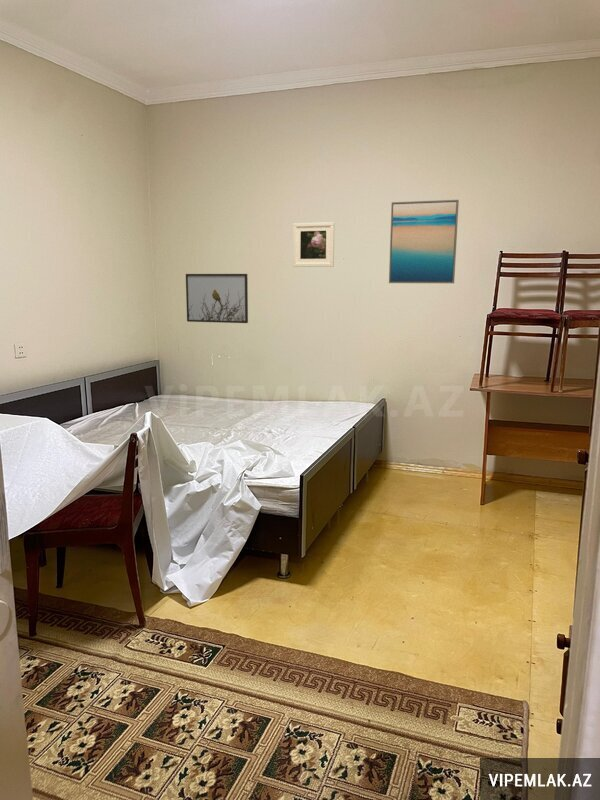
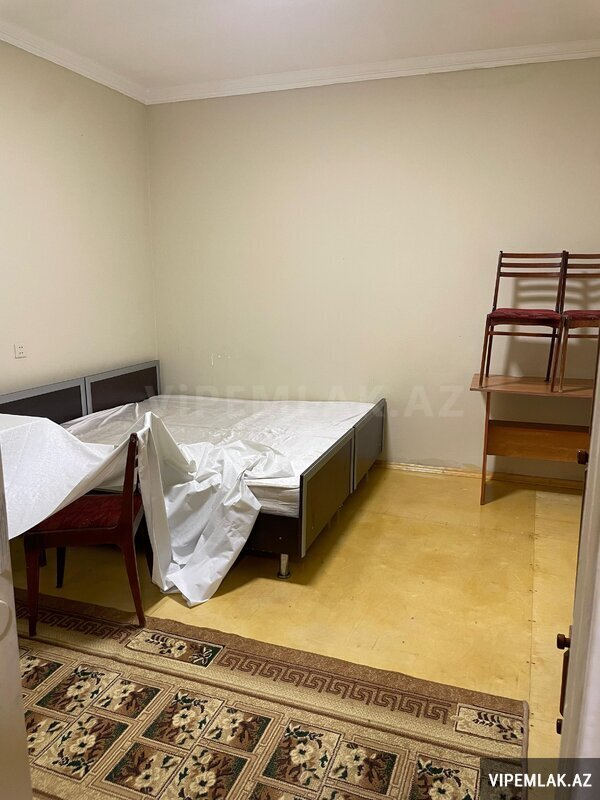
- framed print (216, 298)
- wall art (422, 242)
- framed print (313, 244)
